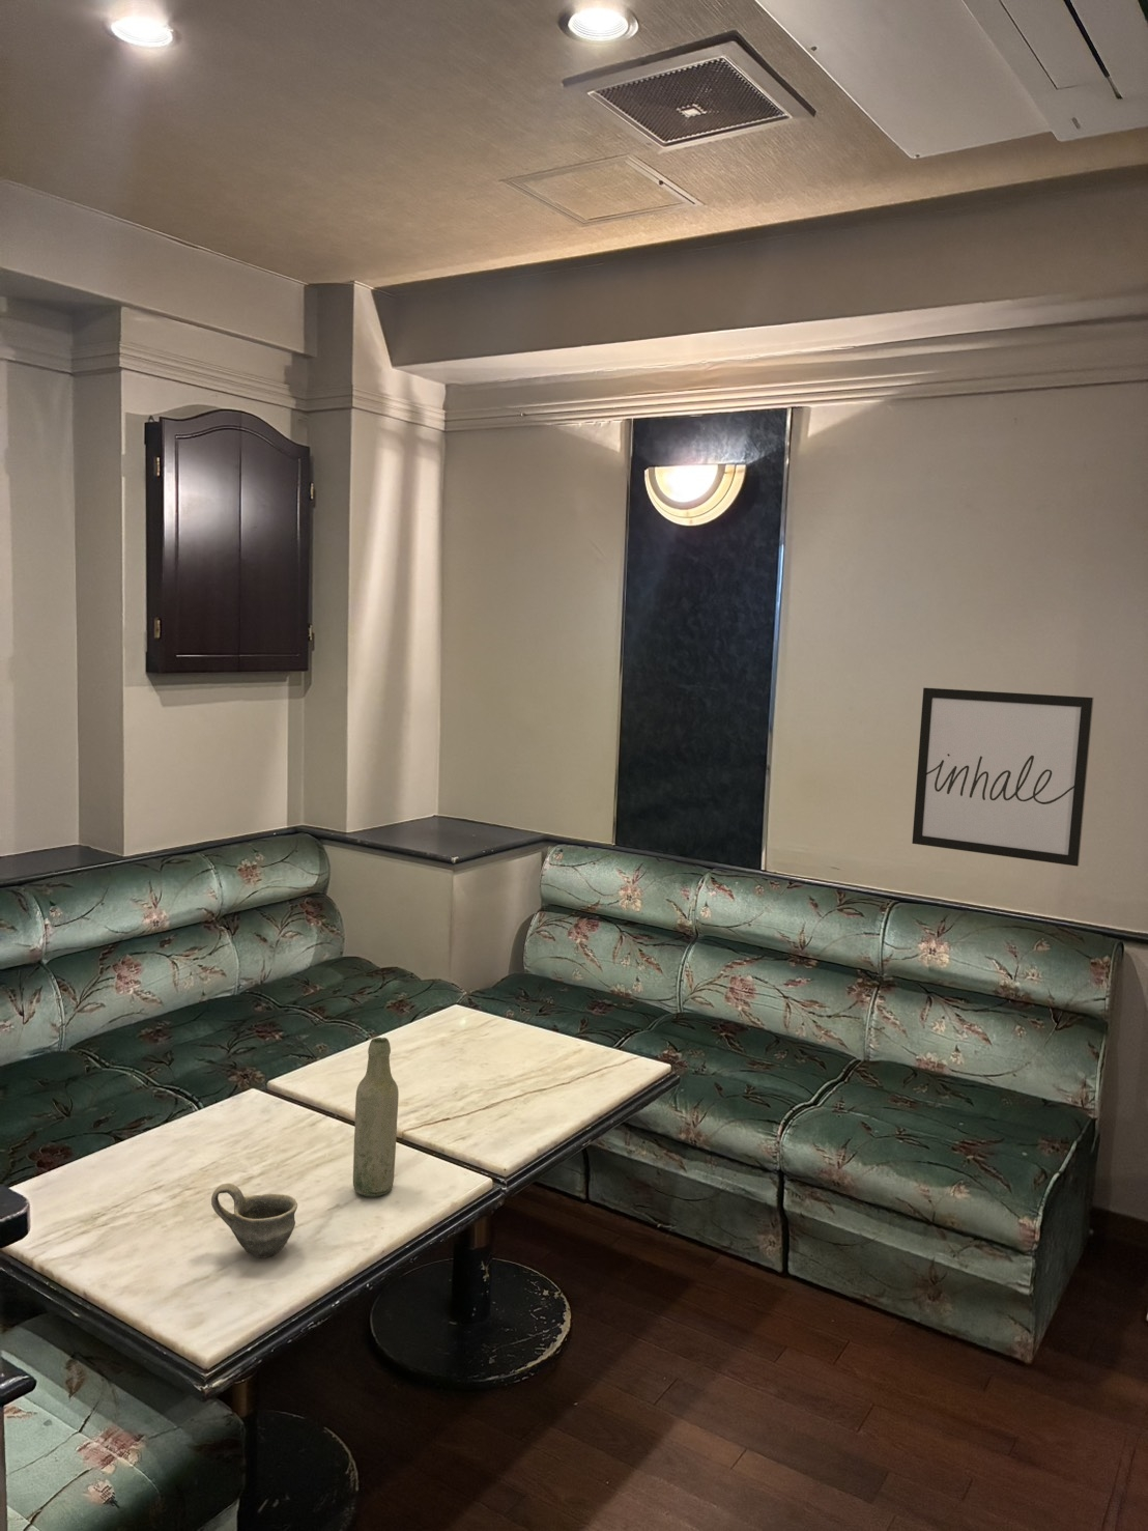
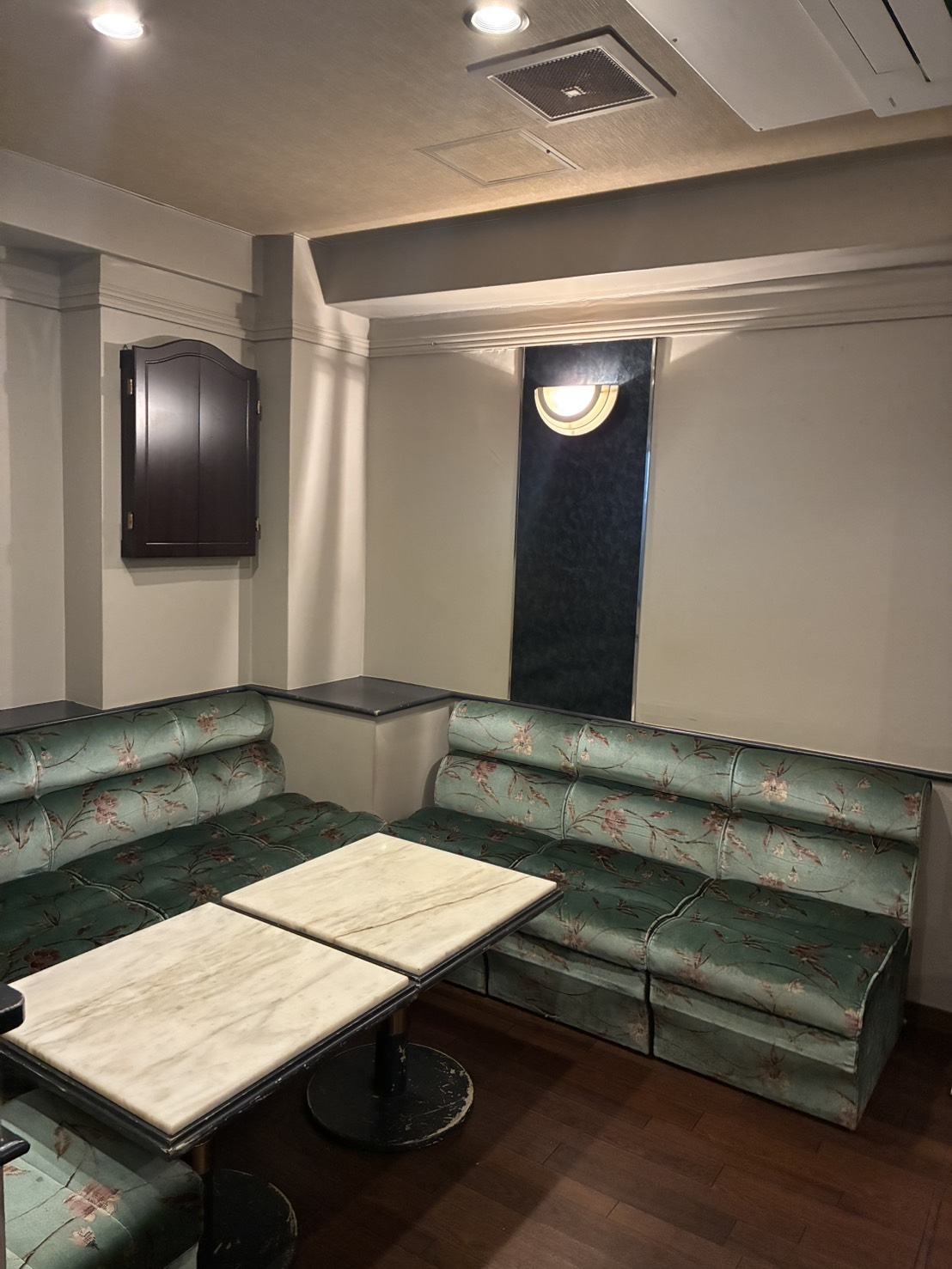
- bottle (376, 1115)
- cup (258, 1217)
- wall art (997, 773)
